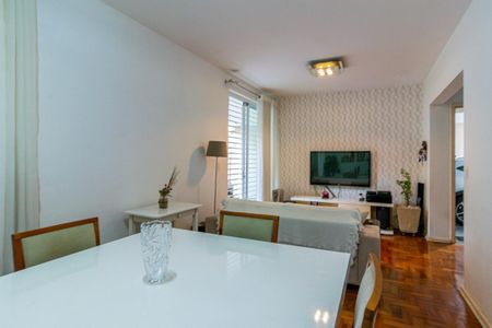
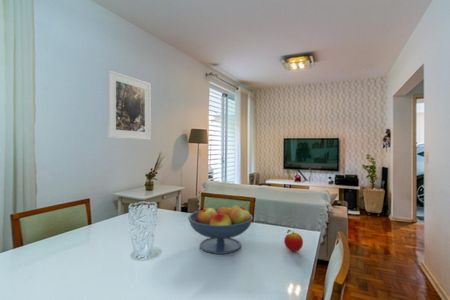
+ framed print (131, 108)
+ apple (293, 240)
+ fruit bowl (220, 225)
